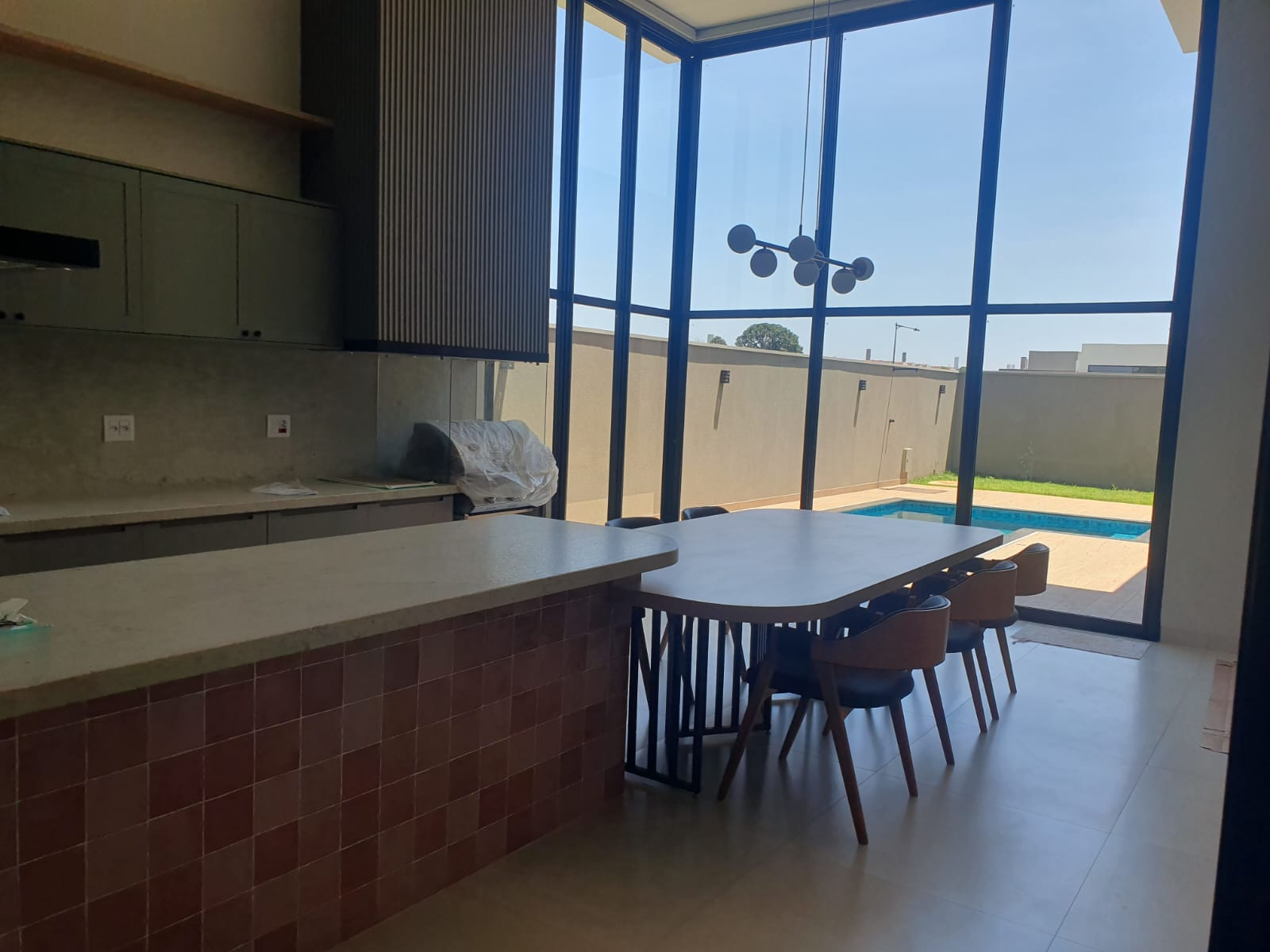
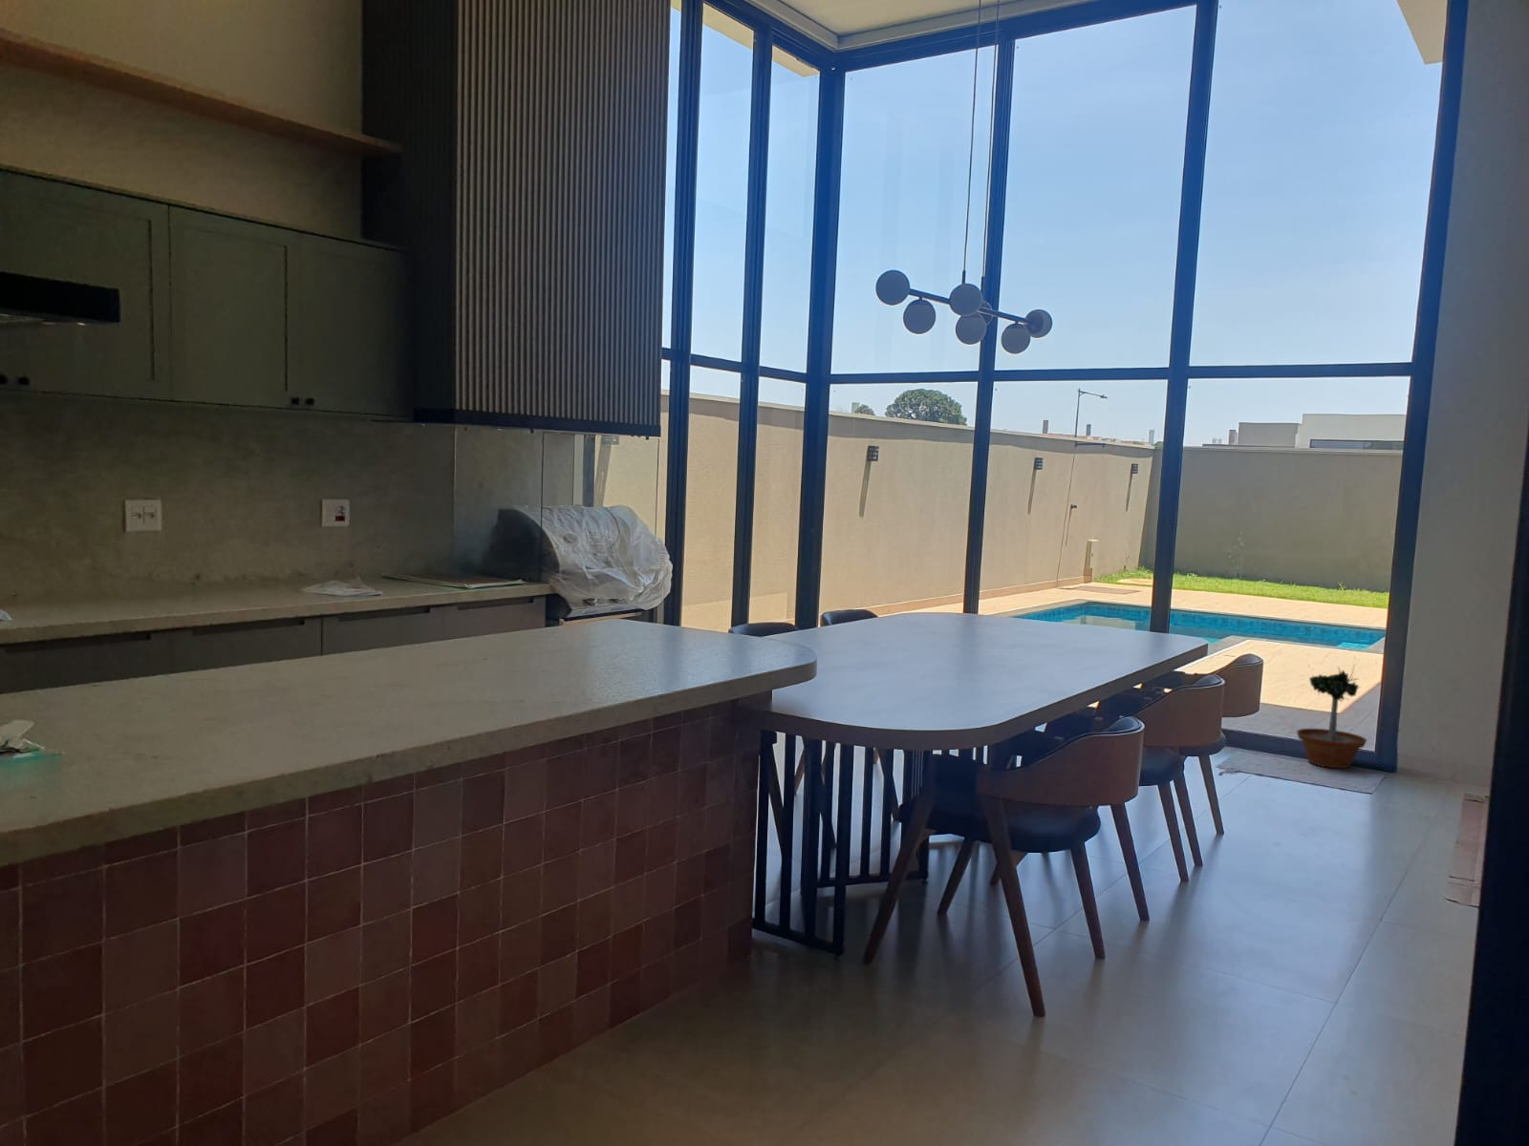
+ potted tree (1333, 713)
